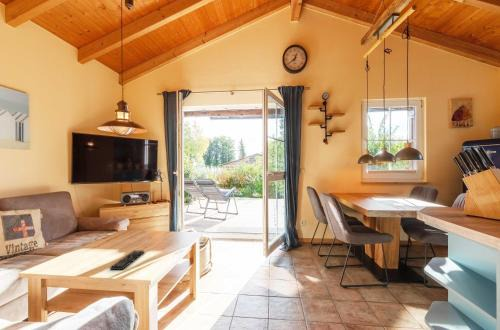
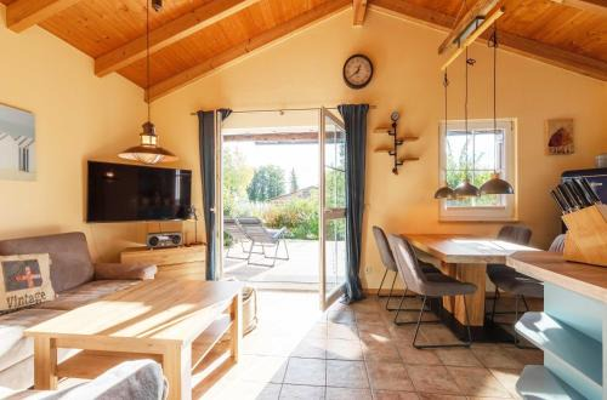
- remote control (128, 259)
